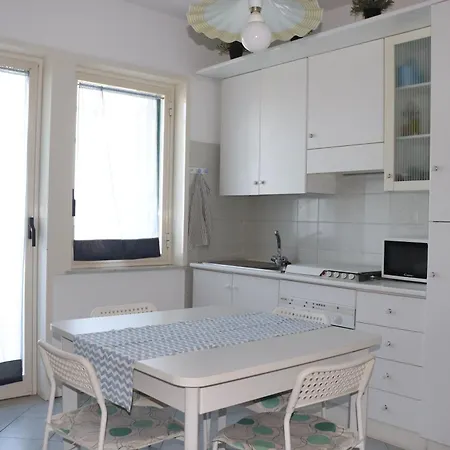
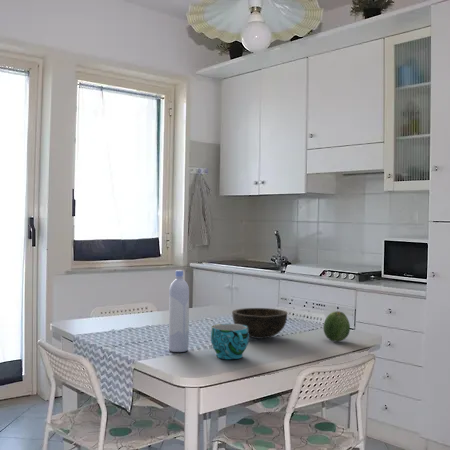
+ fruit (336, 325)
+ bowl (259, 324)
+ cup (231, 342)
+ bottle (178, 310)
